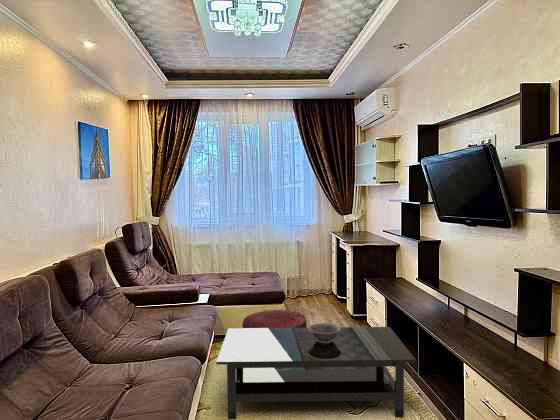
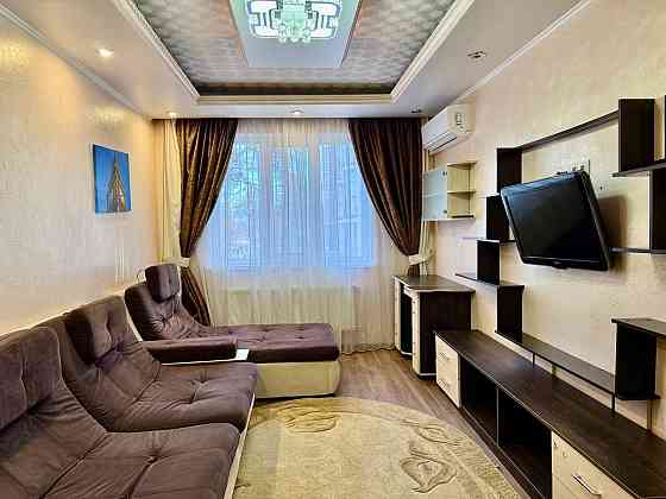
- decorative bowl (324, 334)
- coffee table (312, 369)
- pouf (275, 327)
